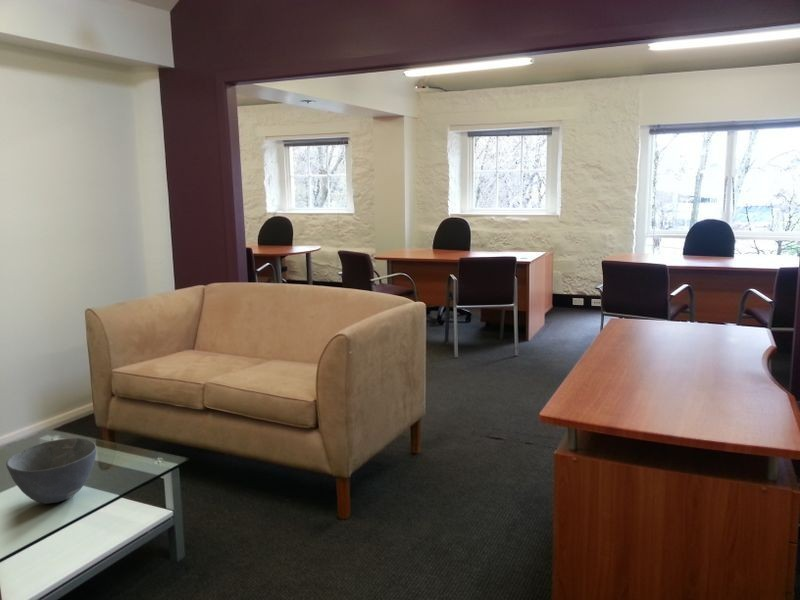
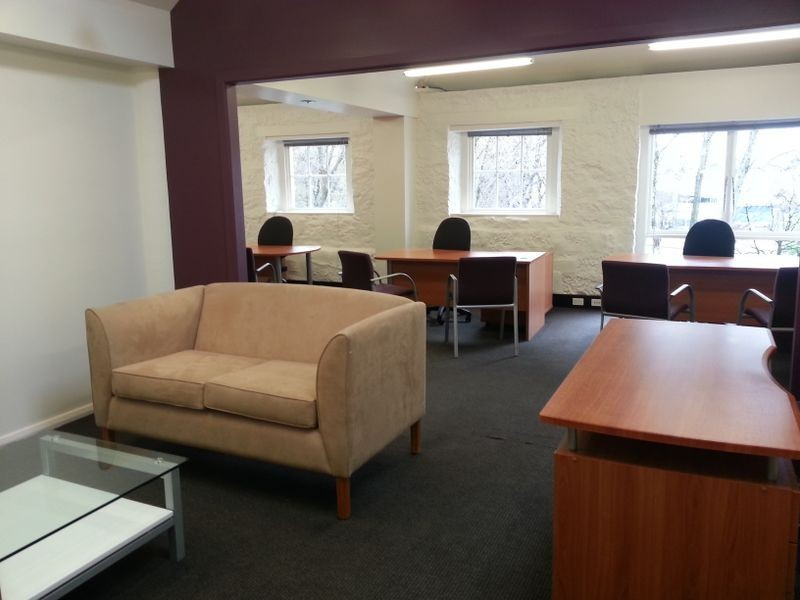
- bowl (54, 475)
